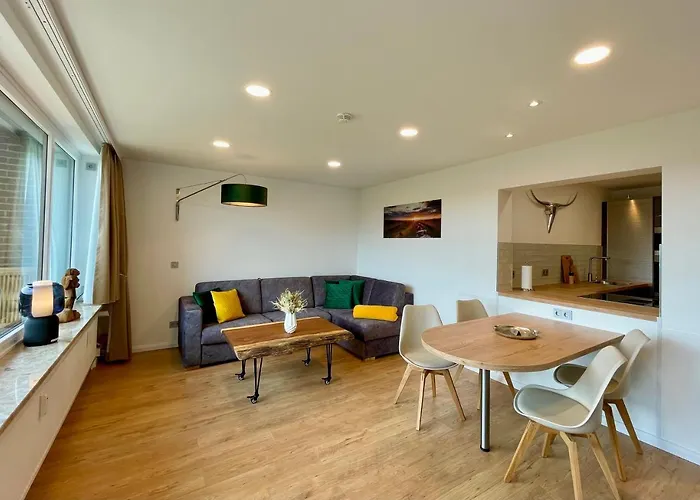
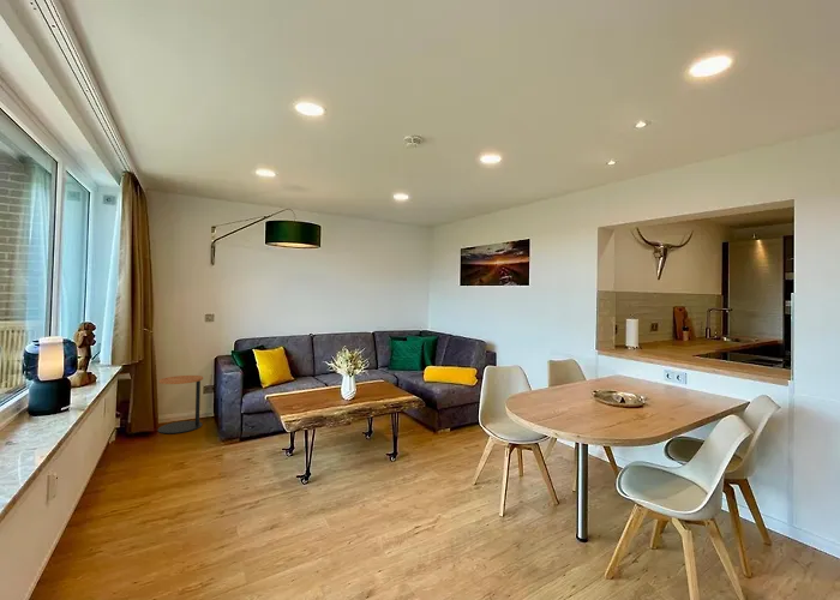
+ side table (196, 402)
